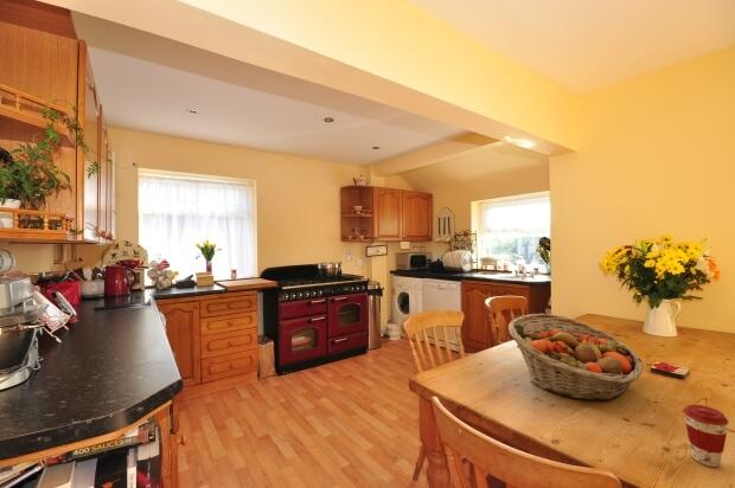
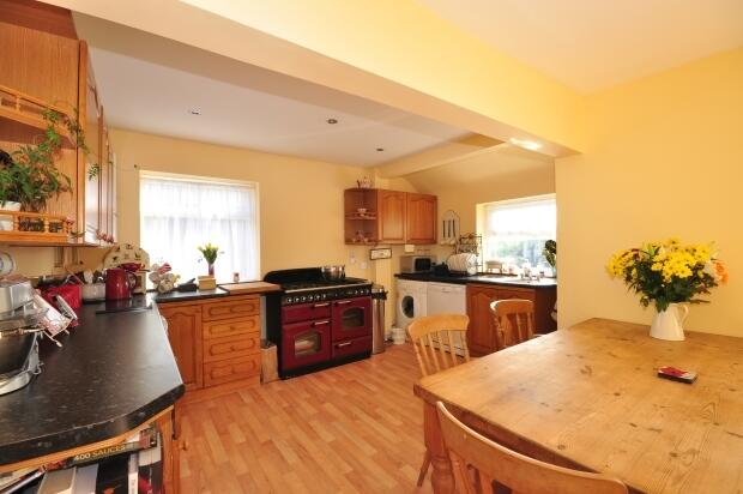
- fruit basket (571, 352)
- coffee cup (704, 435)
